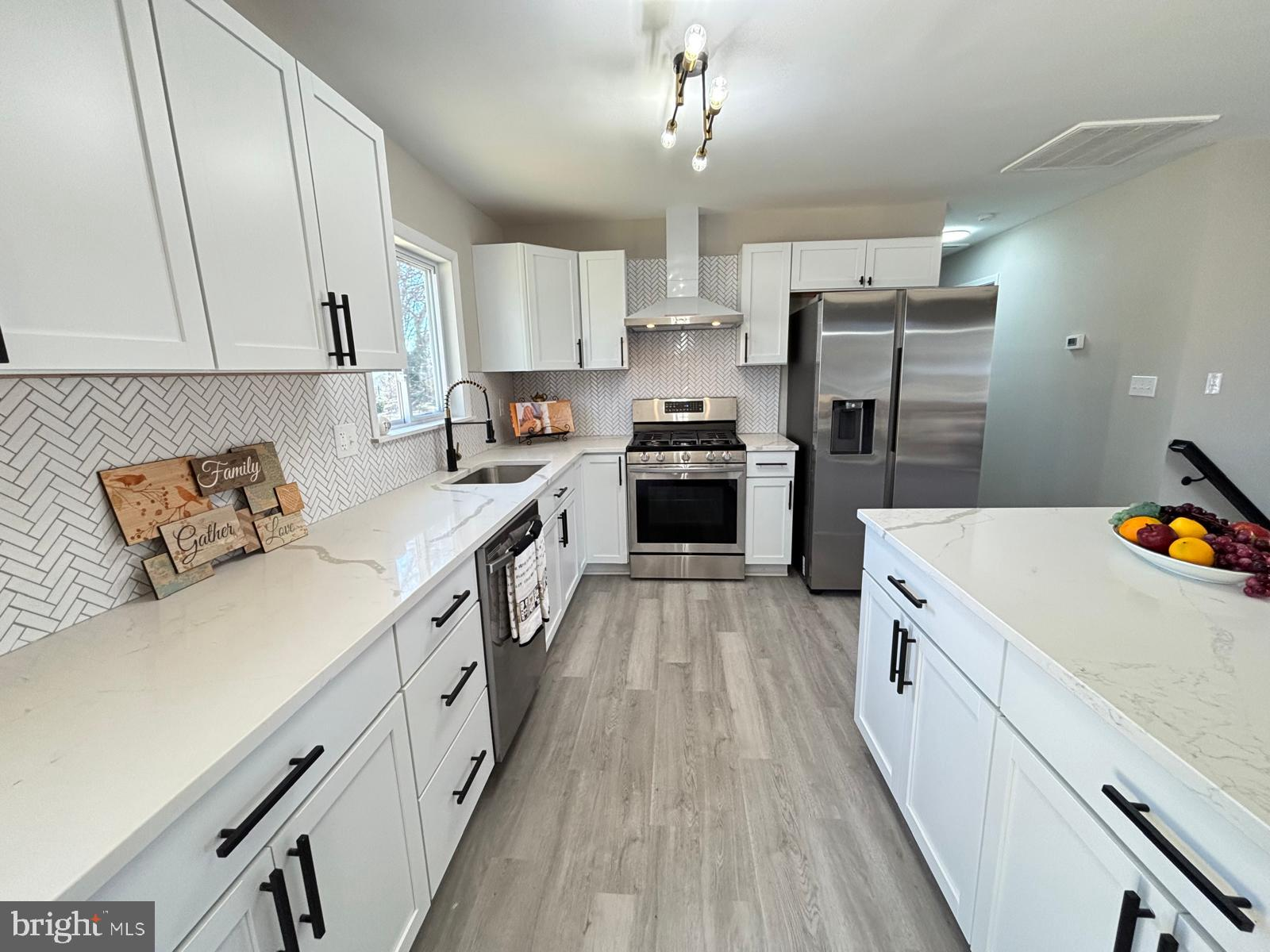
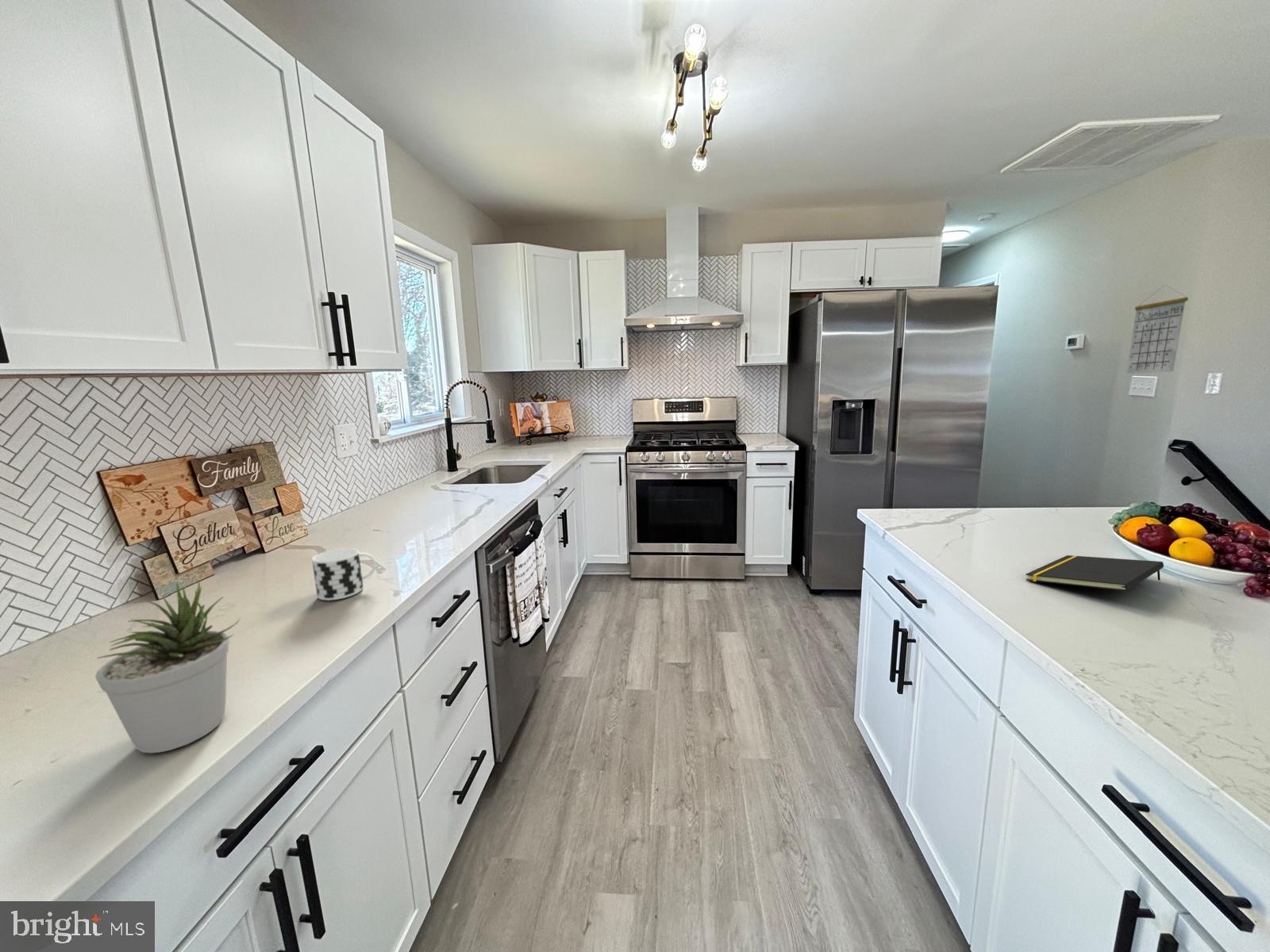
+ potted plant (175, 662)
+ calendar (1156, 329)
+ cup (346, 572)
+ notepad (1093, 570)
